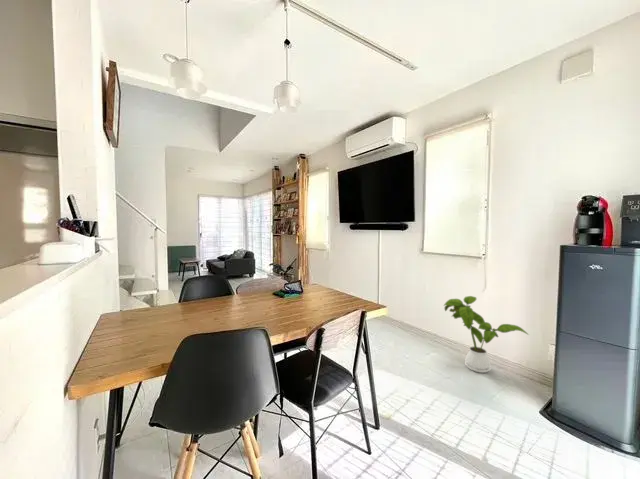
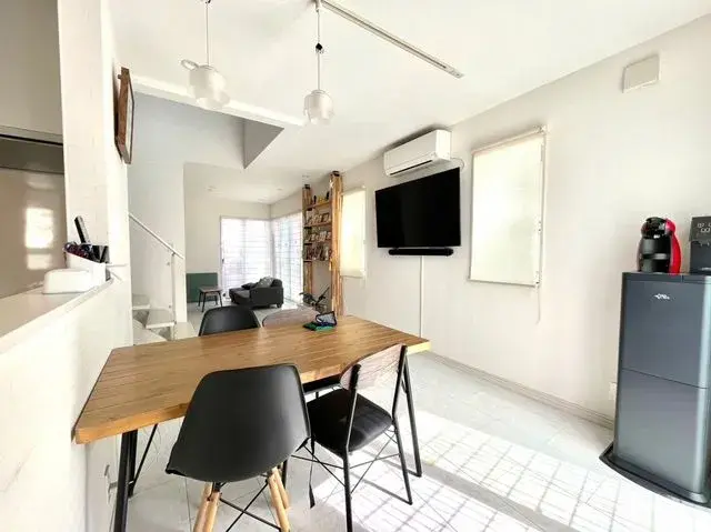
- house plant (475, 334)
